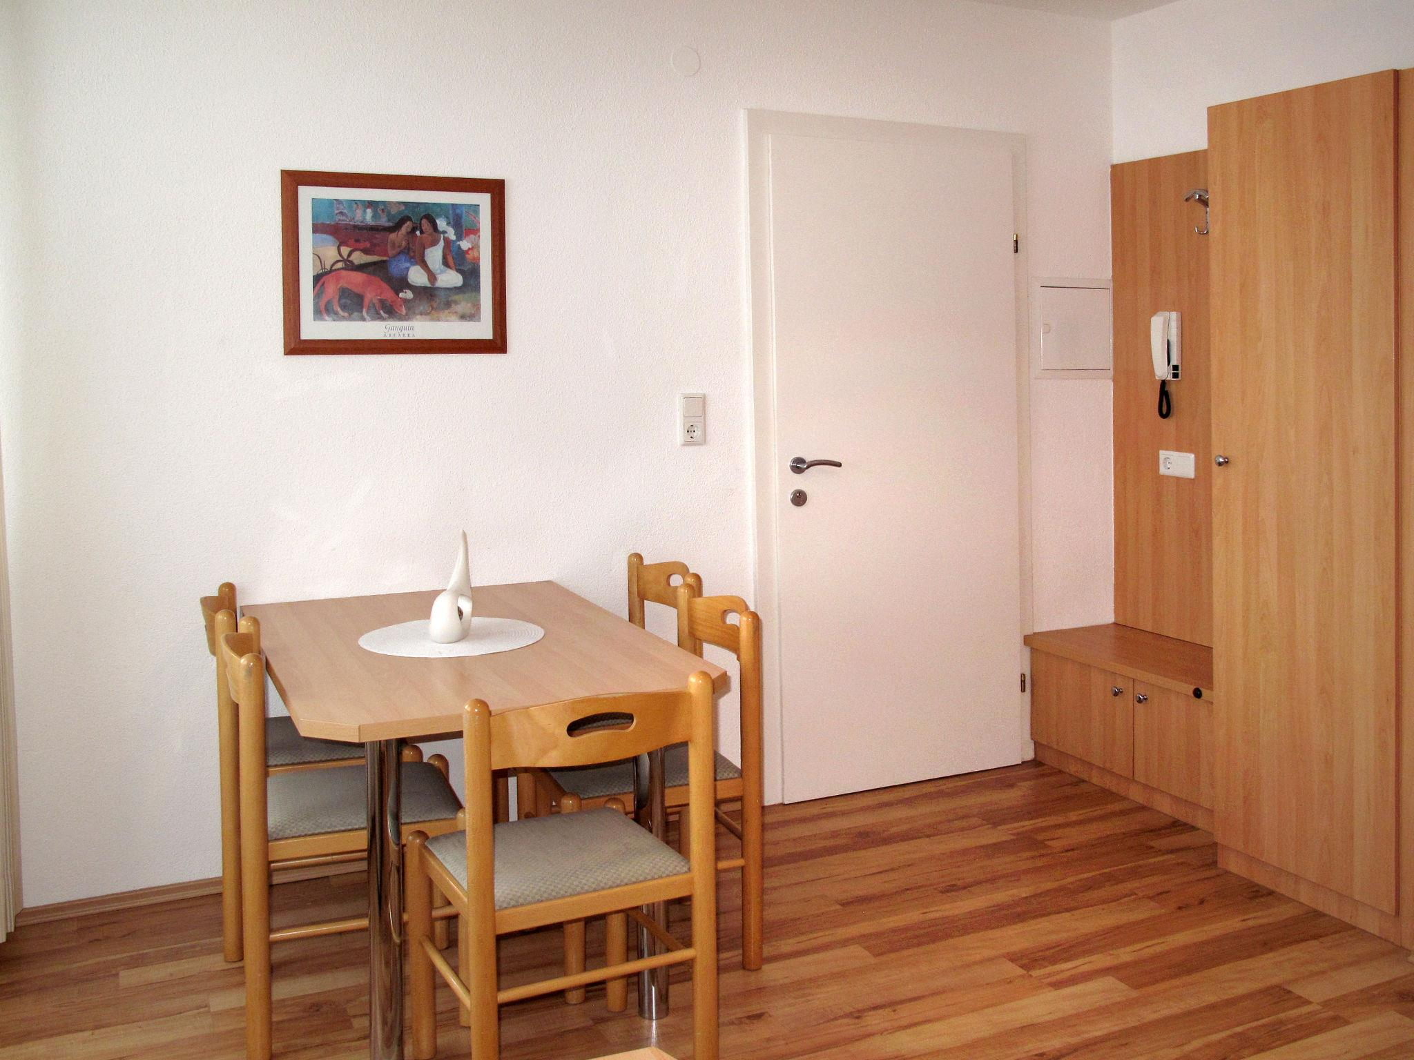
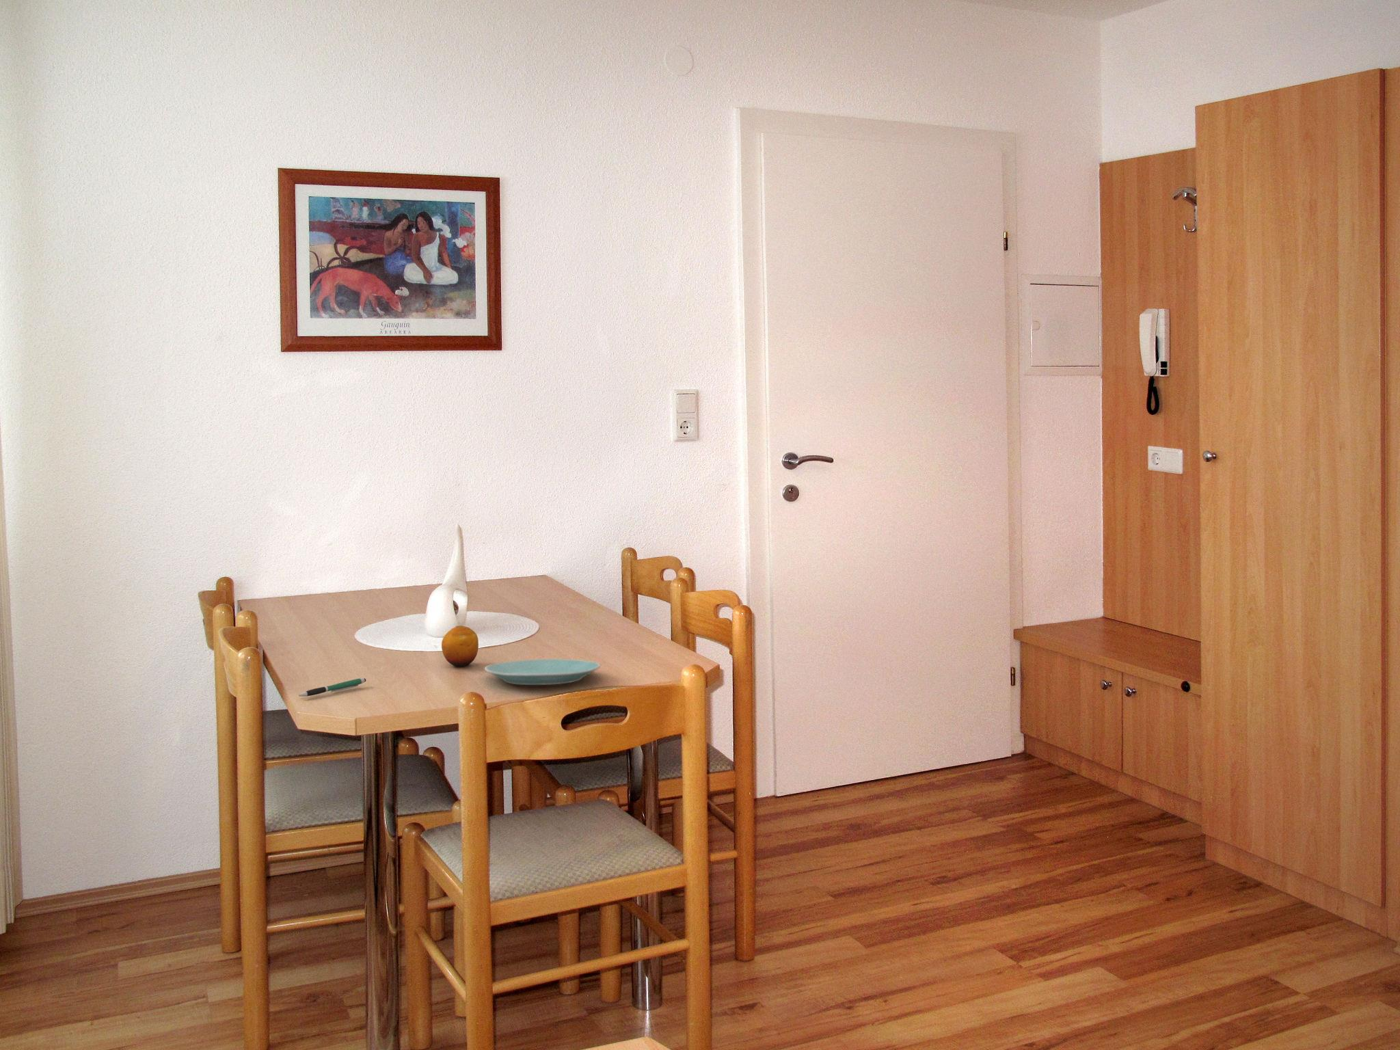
+ pen (333, 687)
+ plate (542, 673)
+ fruit (460, 645)
